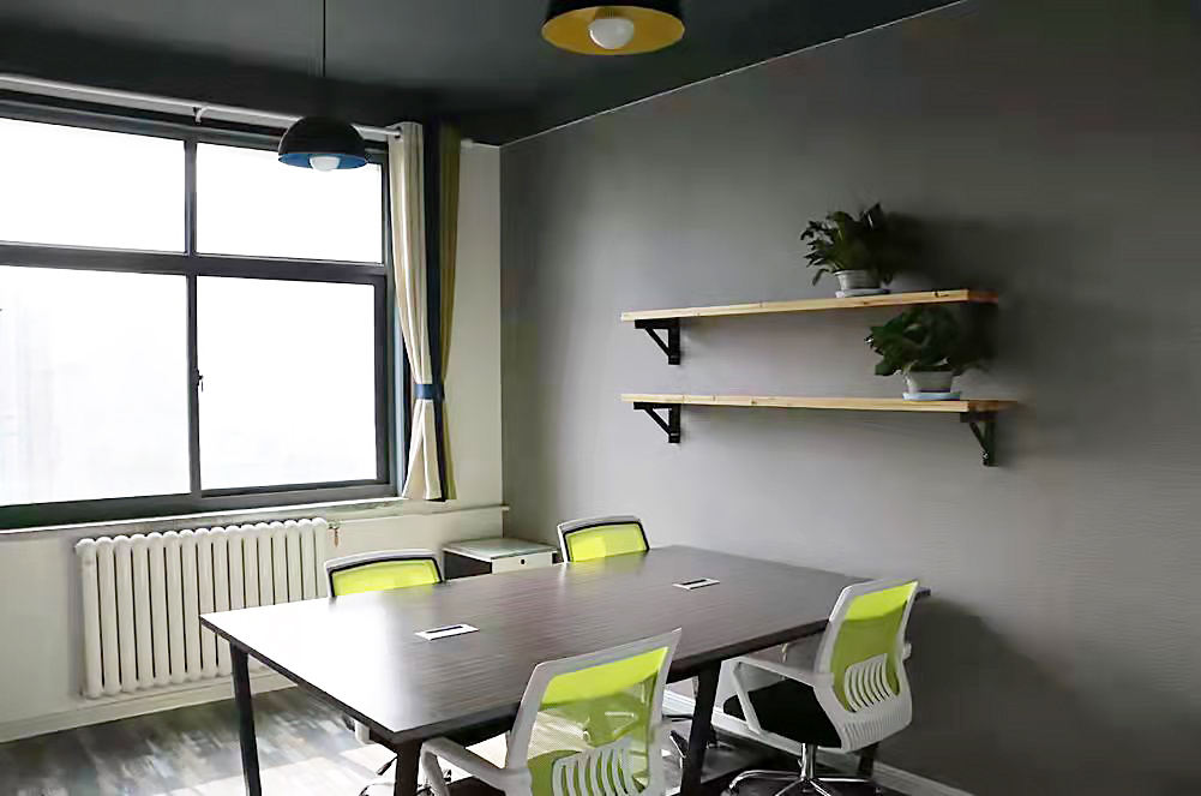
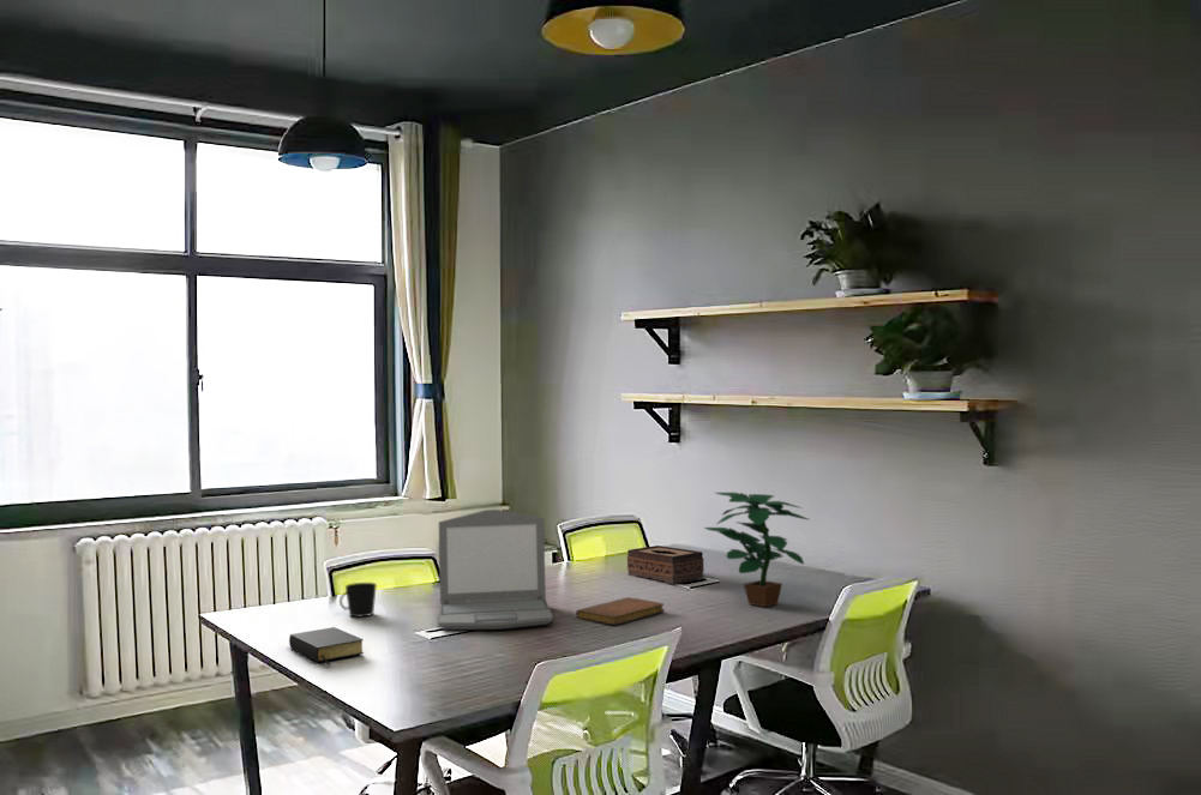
+ notebook (620, 609)
+ laptop (493, 566)
+ potted plant (756, 548)
+ bible (329, 645)
+ tissue box (665, 564)
+ cup (358, 600)
